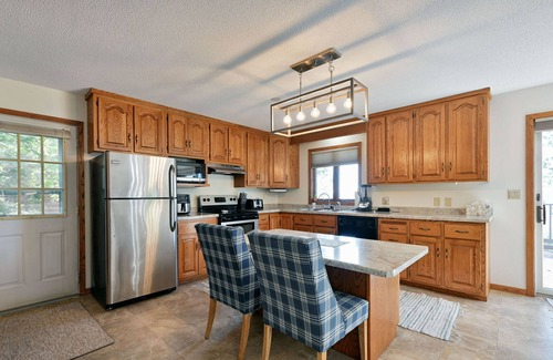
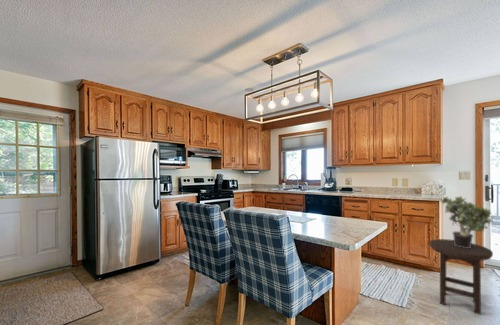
+ potted plant (461, 221)
+ stool (458, 279)
